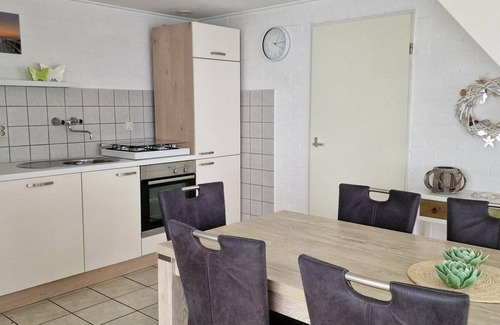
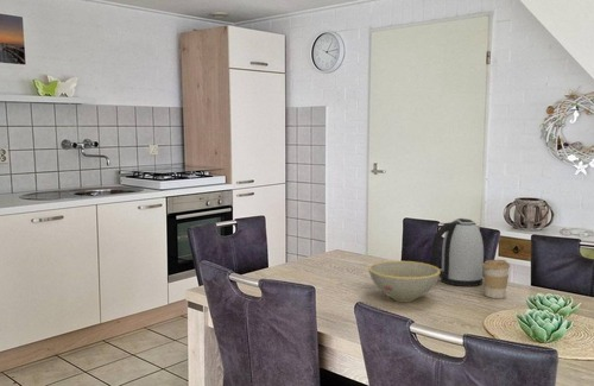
+ kettle (456, 251)
+ coffee cup (495, 277)
+ bowl (403, 283)
